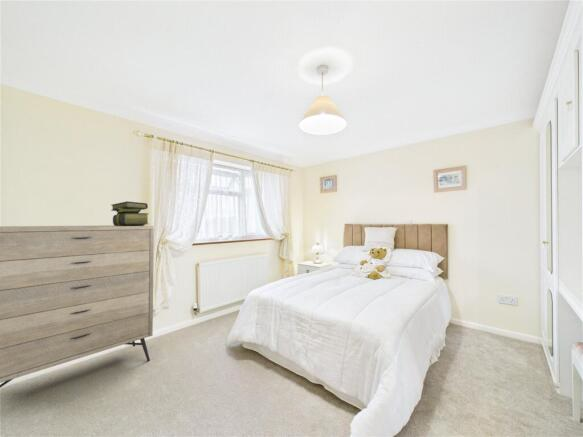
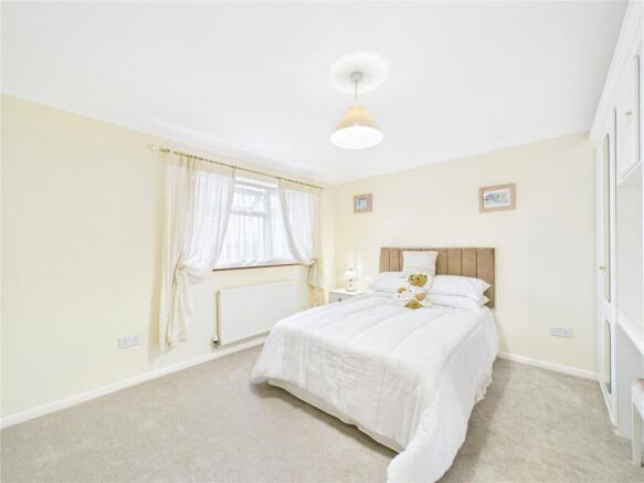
- dresser (75, 301)
- stack of books (129, 213)
